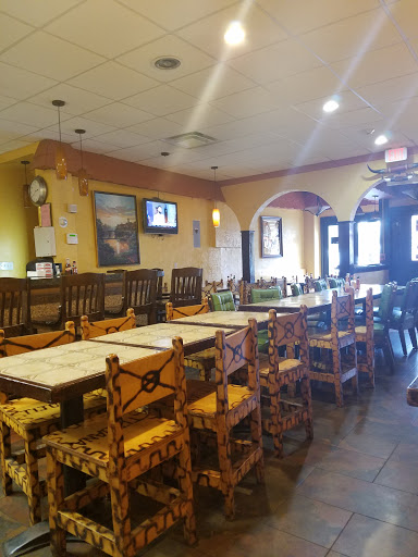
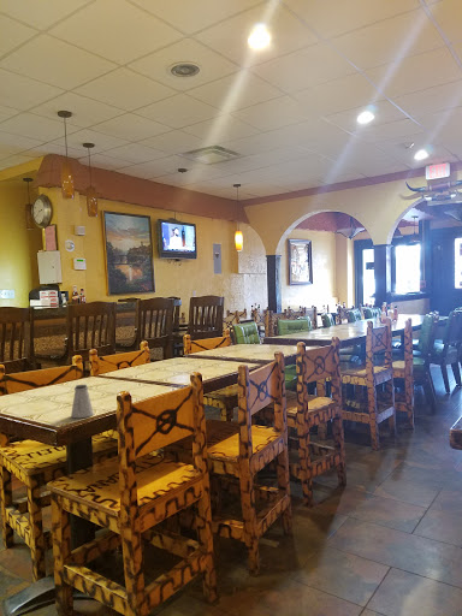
+ saltshaker (81, 399)
